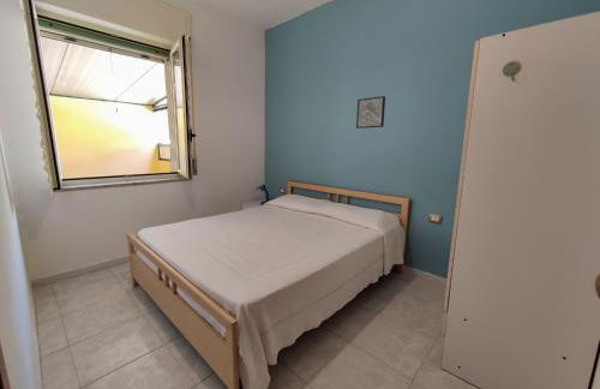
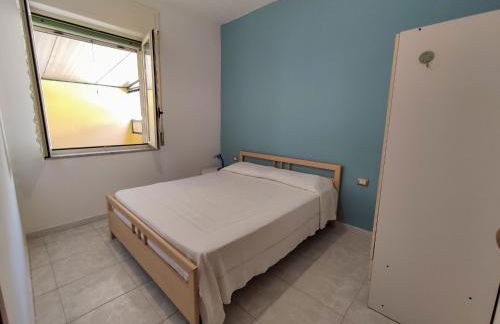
- wall art (370, 113)
